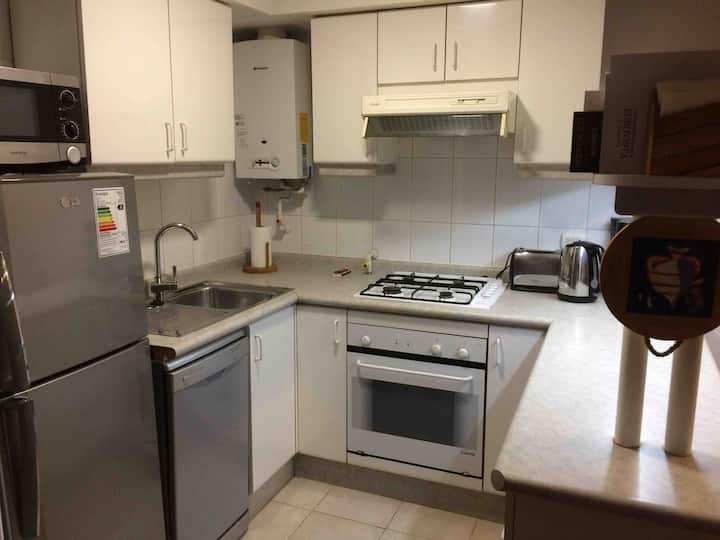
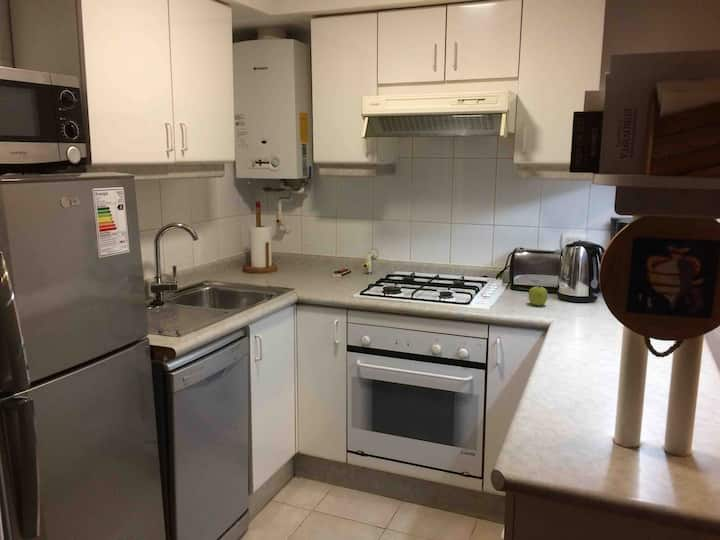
+ fruit (538, 295)
